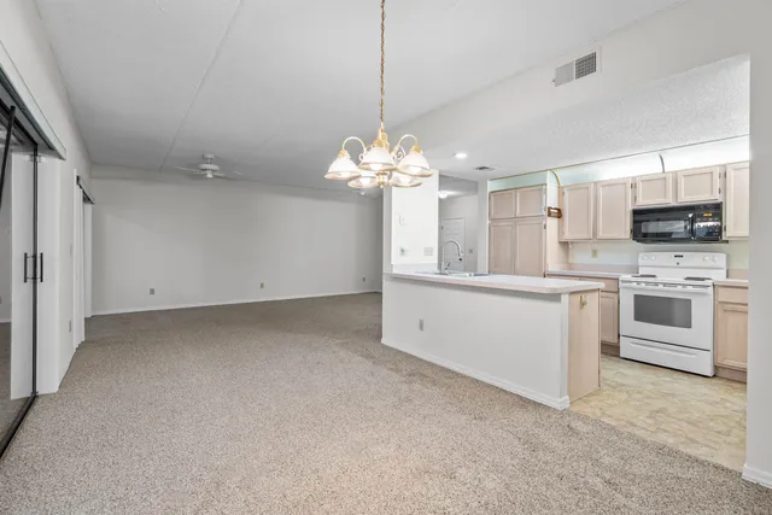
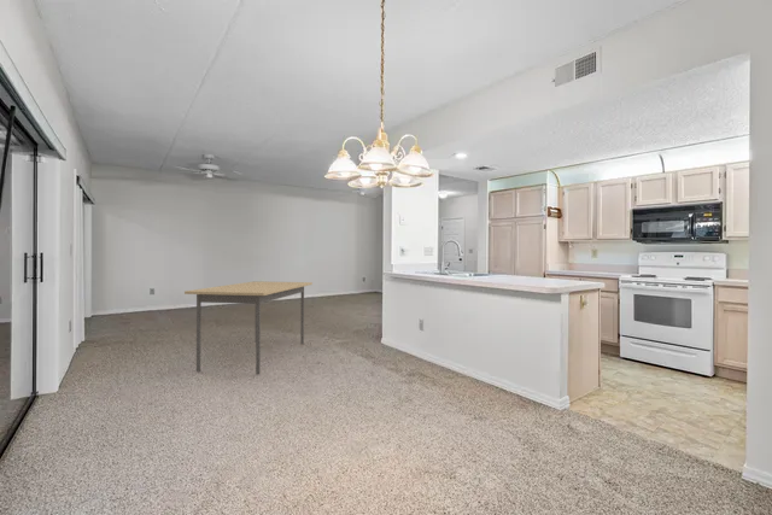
+ dining table (257, 321)
